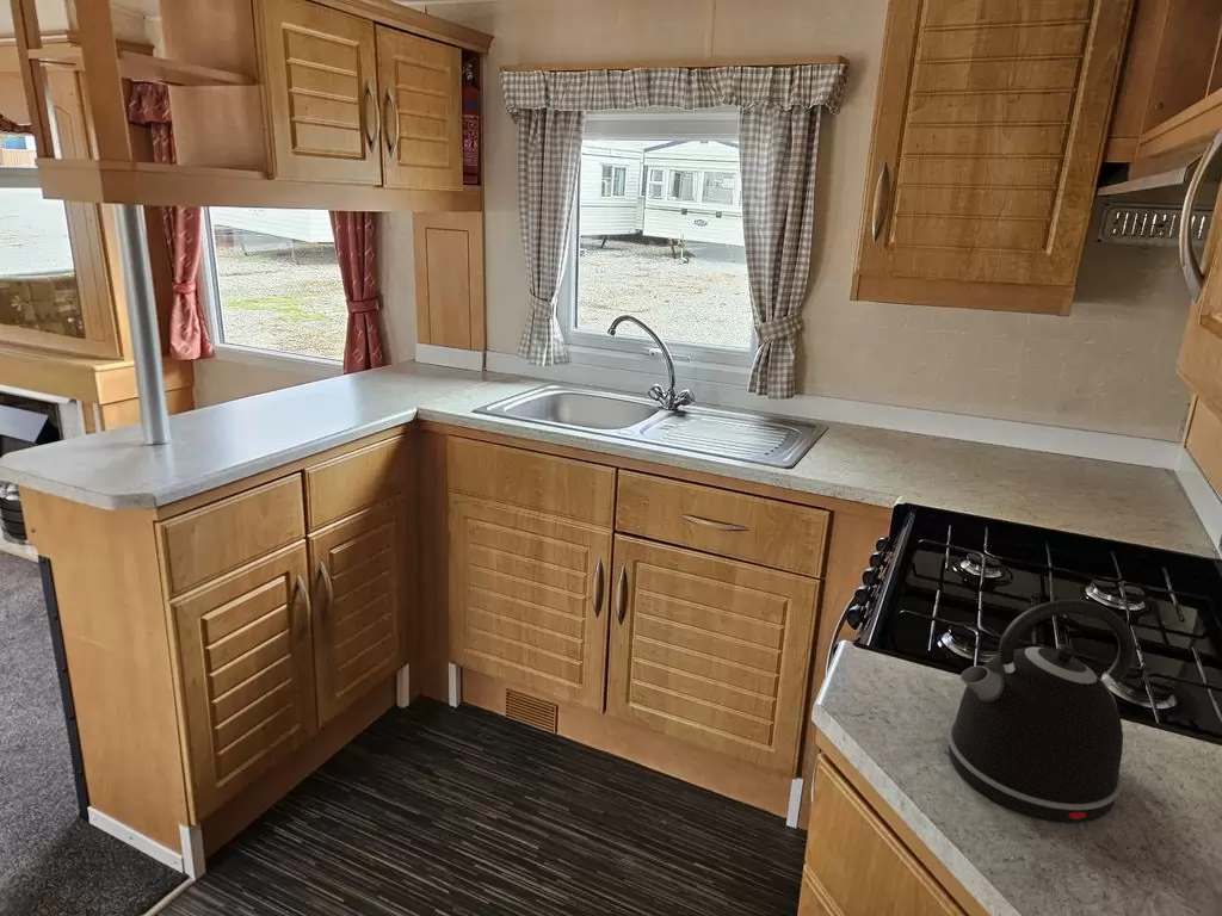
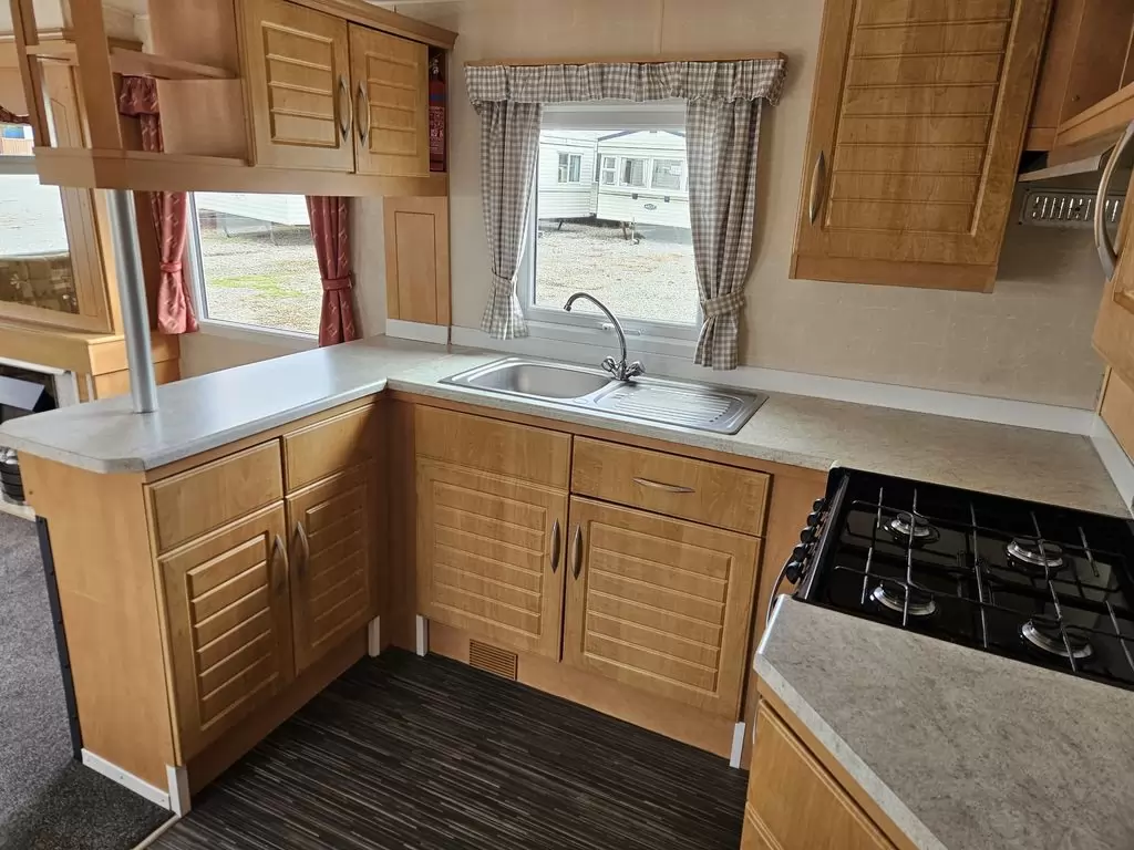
- kettle (1047, 687)
